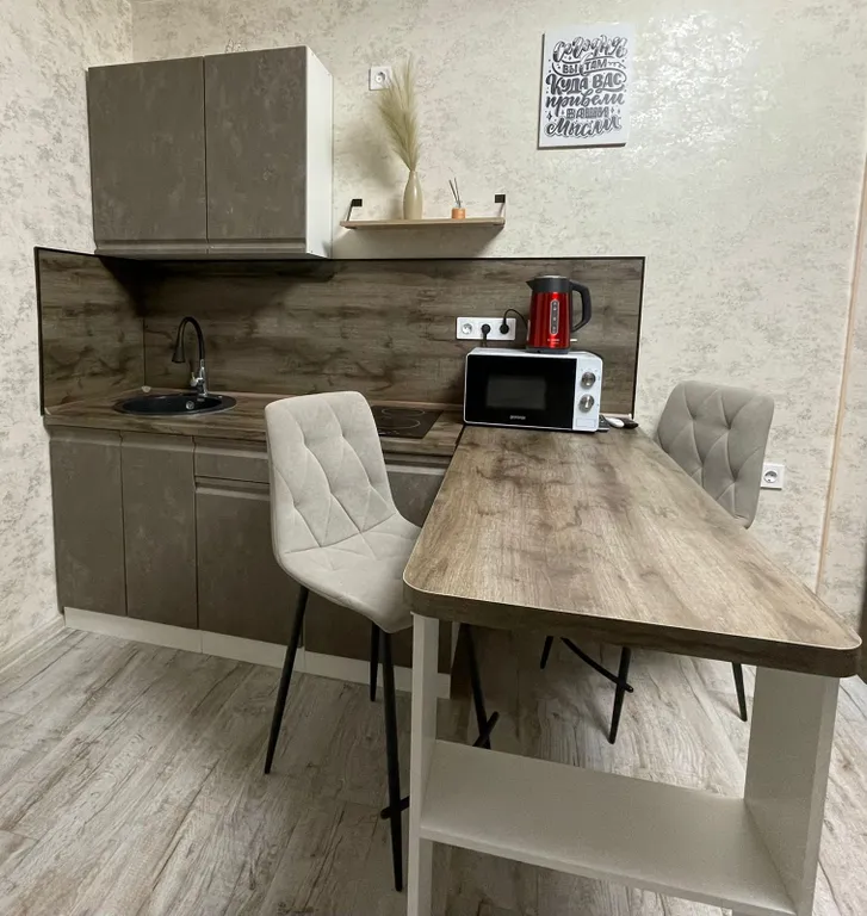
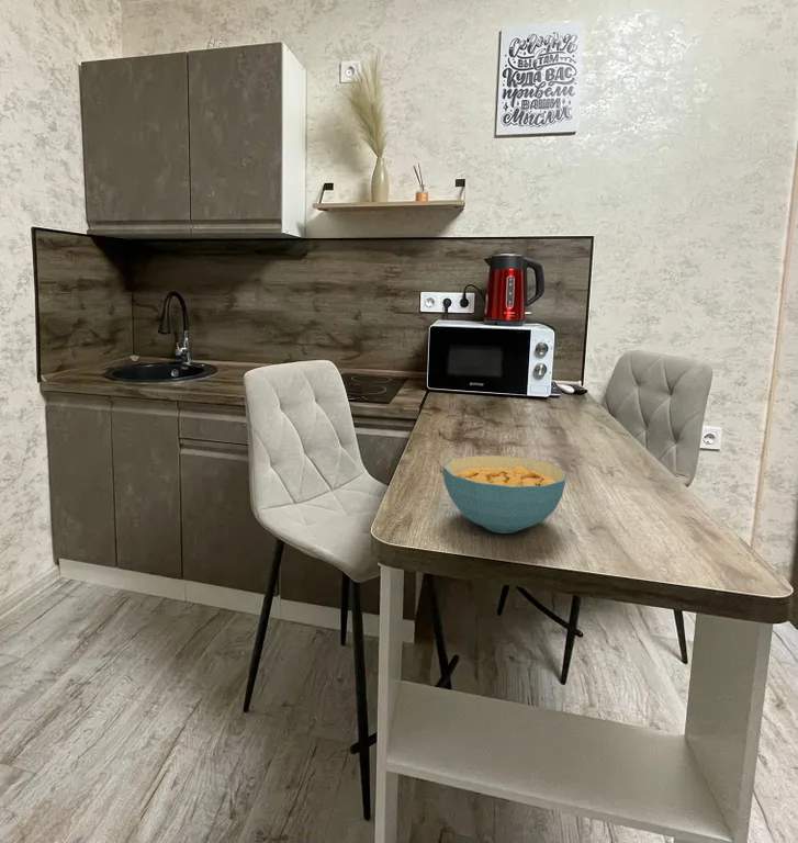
+ cereal bowl (503, 498)
